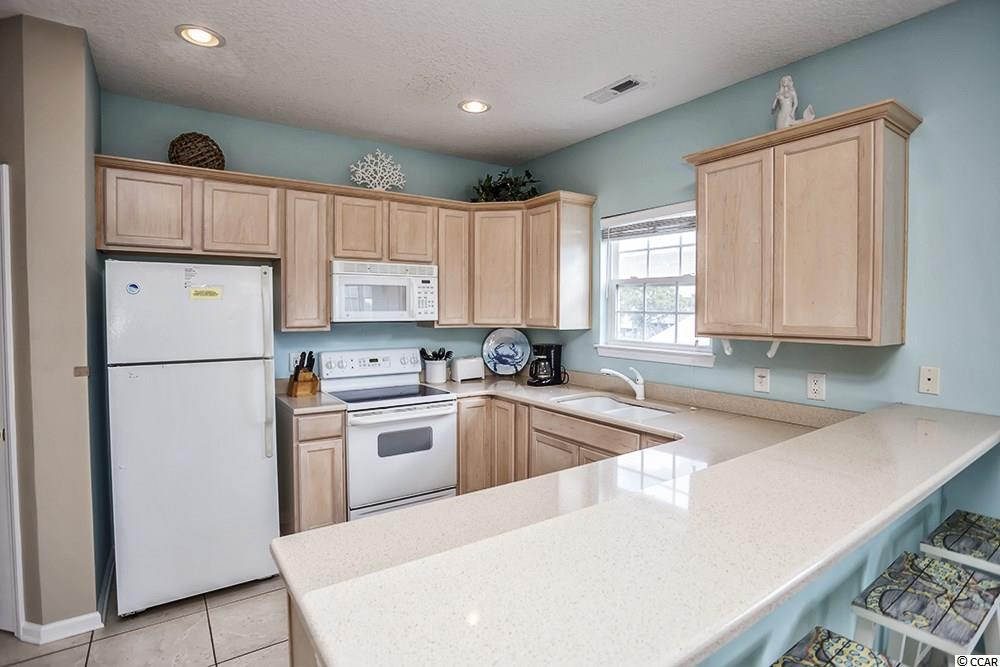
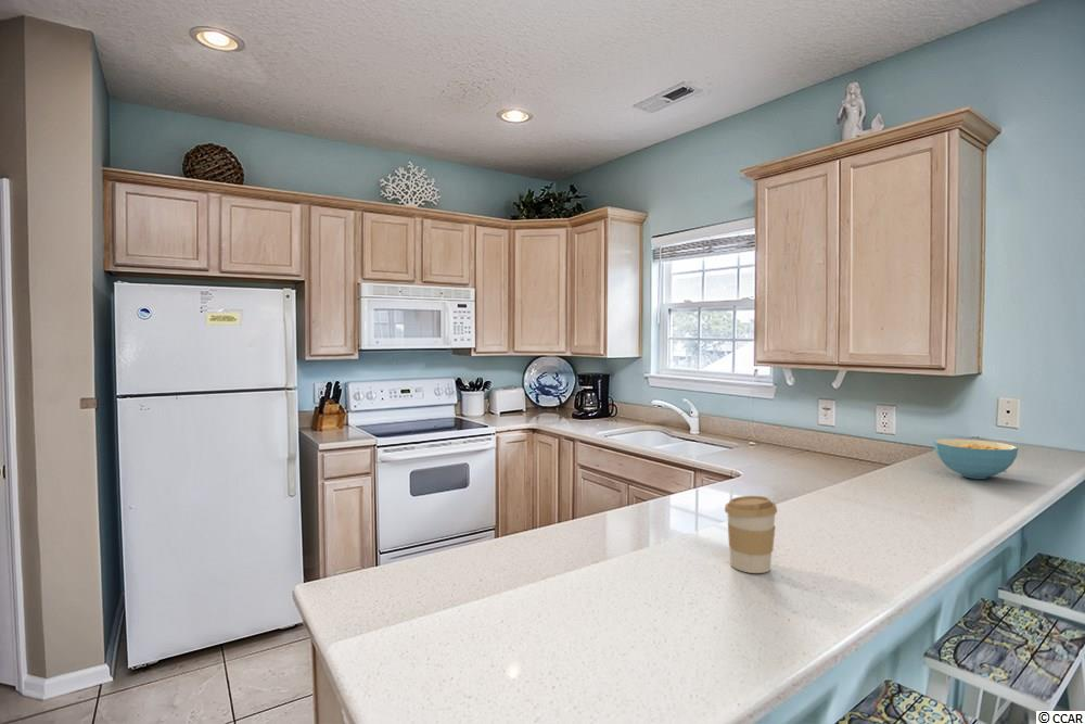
+ cereal bowl (973, 460)
+ coffee cup (750, 532)
